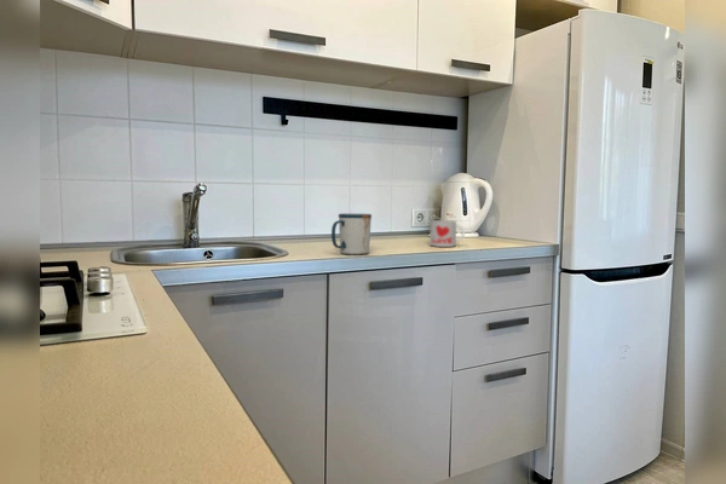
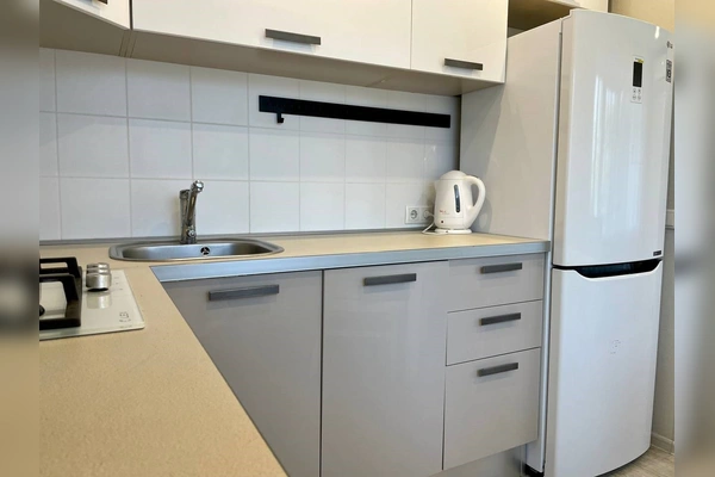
- mug (446, 232)
- mug (351, 234)
